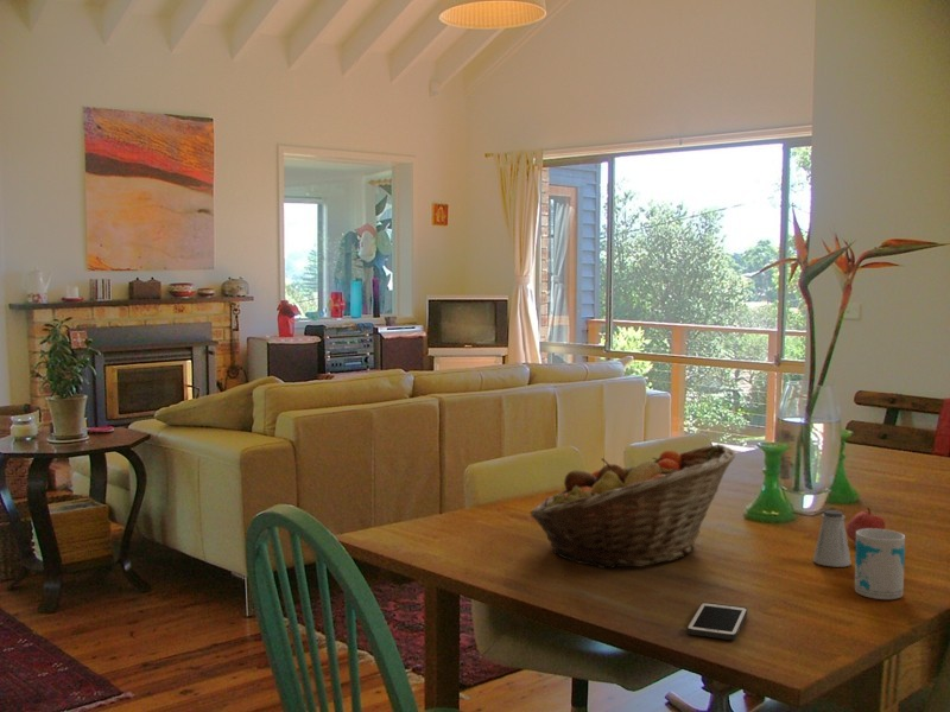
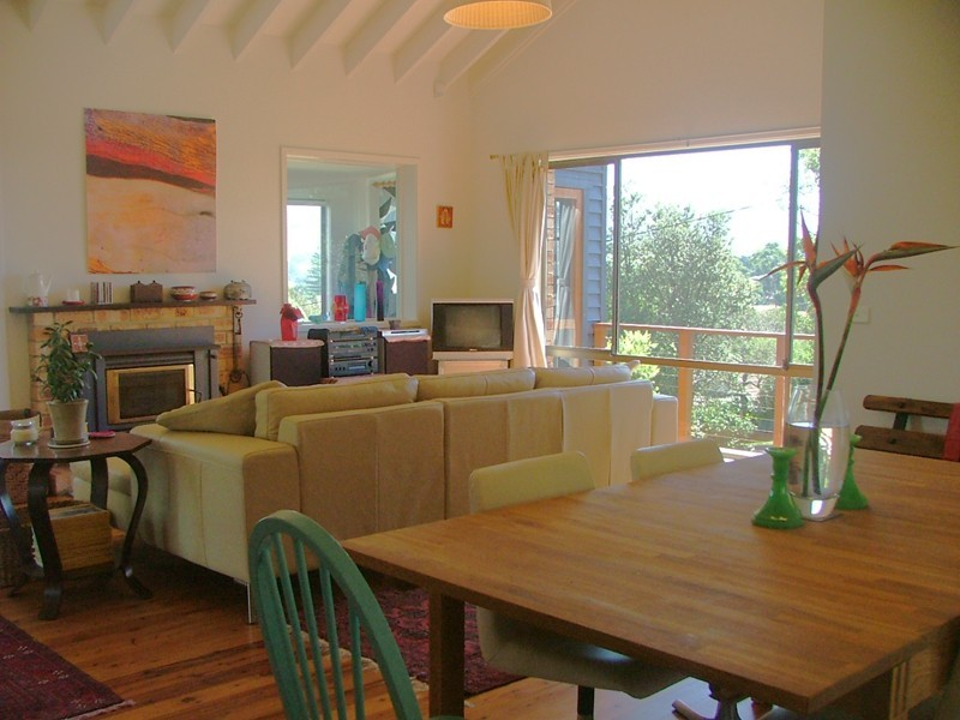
- cell phone (717, 619)
- saltshaker (832, 536)
- mug (879, 560)
- apple (866, 526)
- fruit basket (634, 497)
